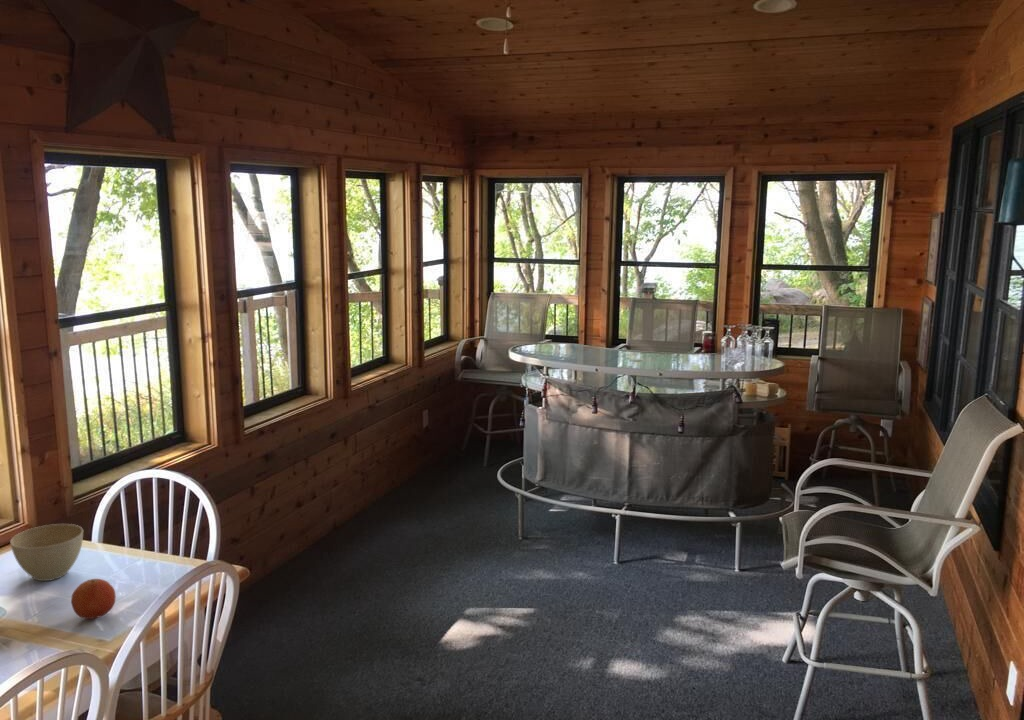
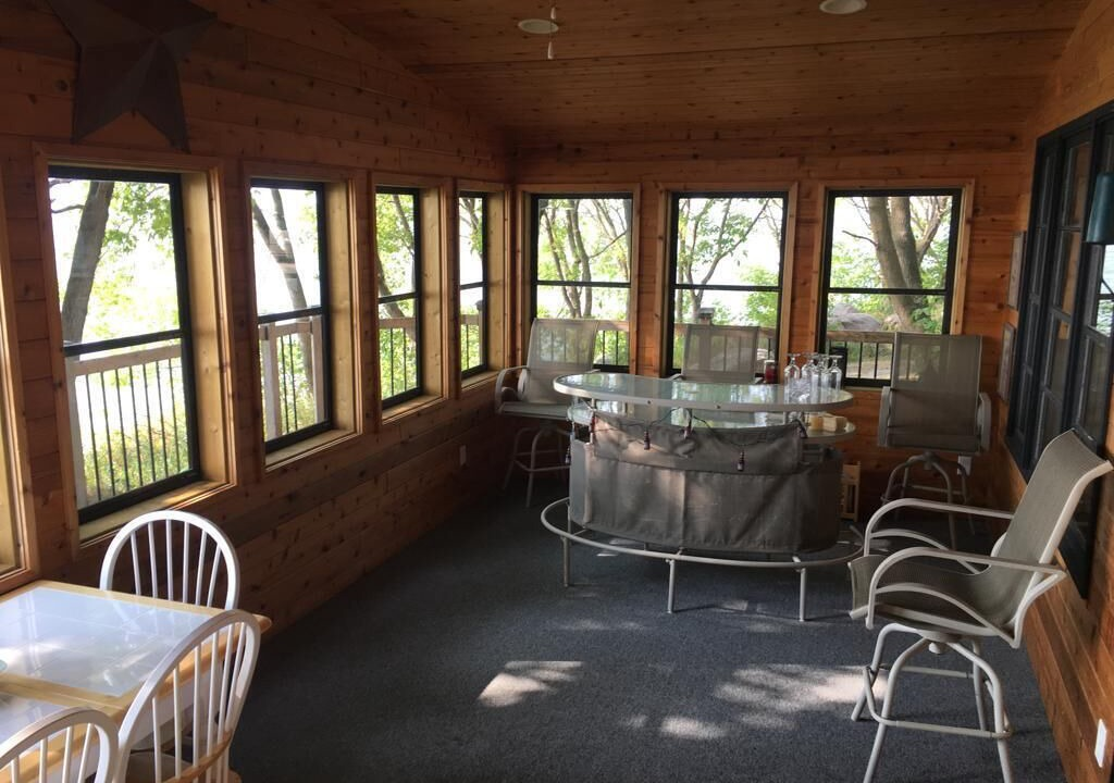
- flower pot (49, 555)
- fruit (93, 597)
